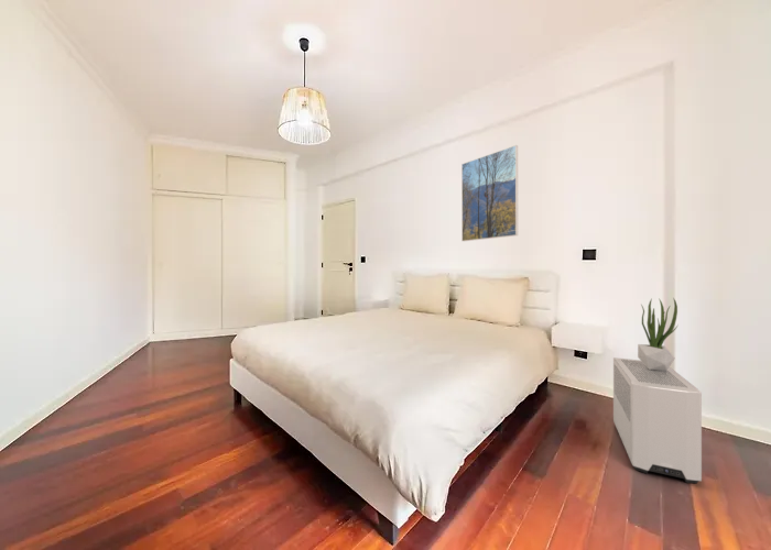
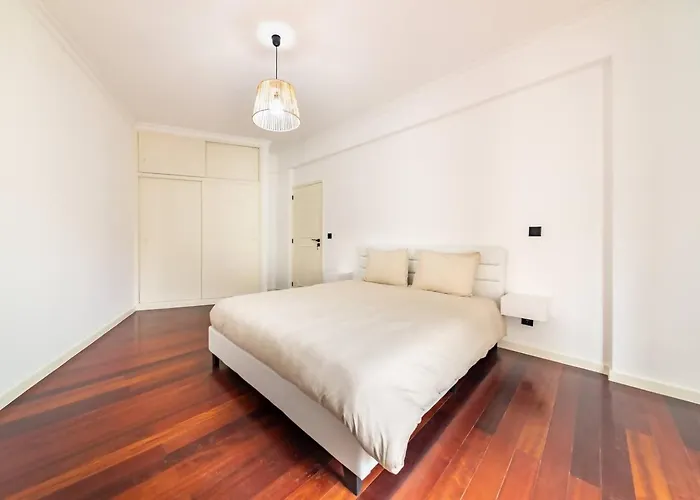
- potted plant (659, 332)
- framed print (487, 197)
- air purifier (650, 410)
